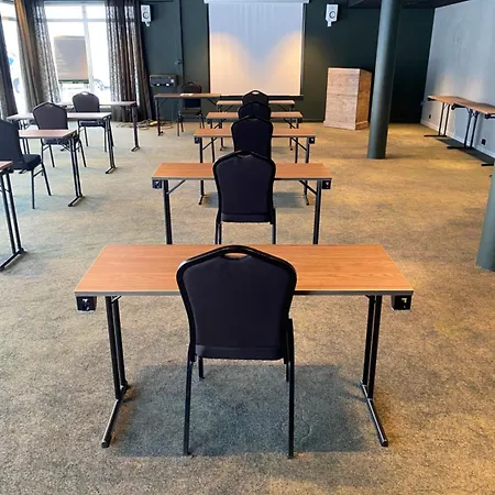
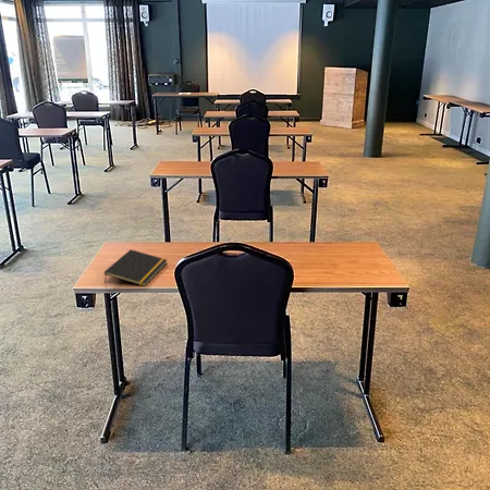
+ notepad (137, 267)
